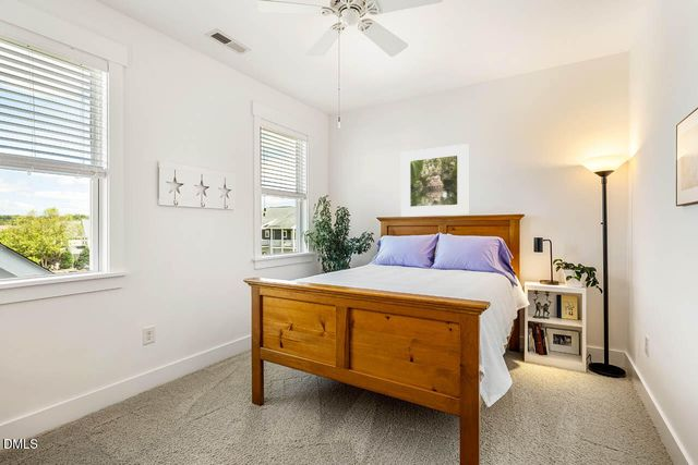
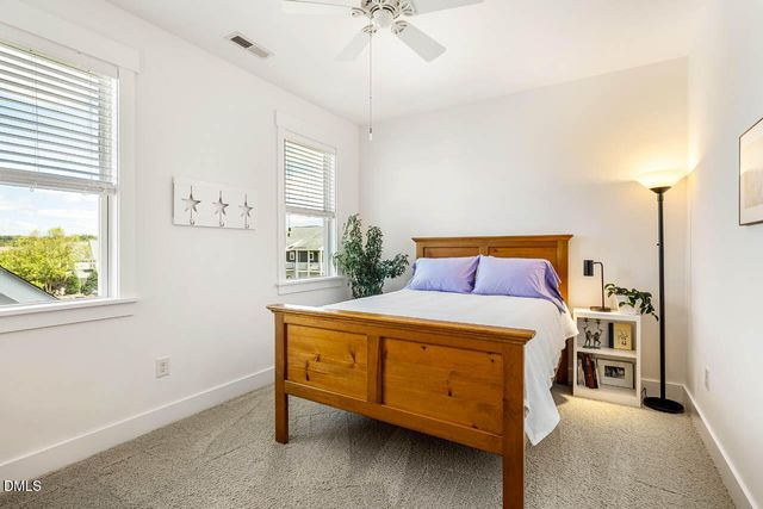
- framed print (433, 182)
